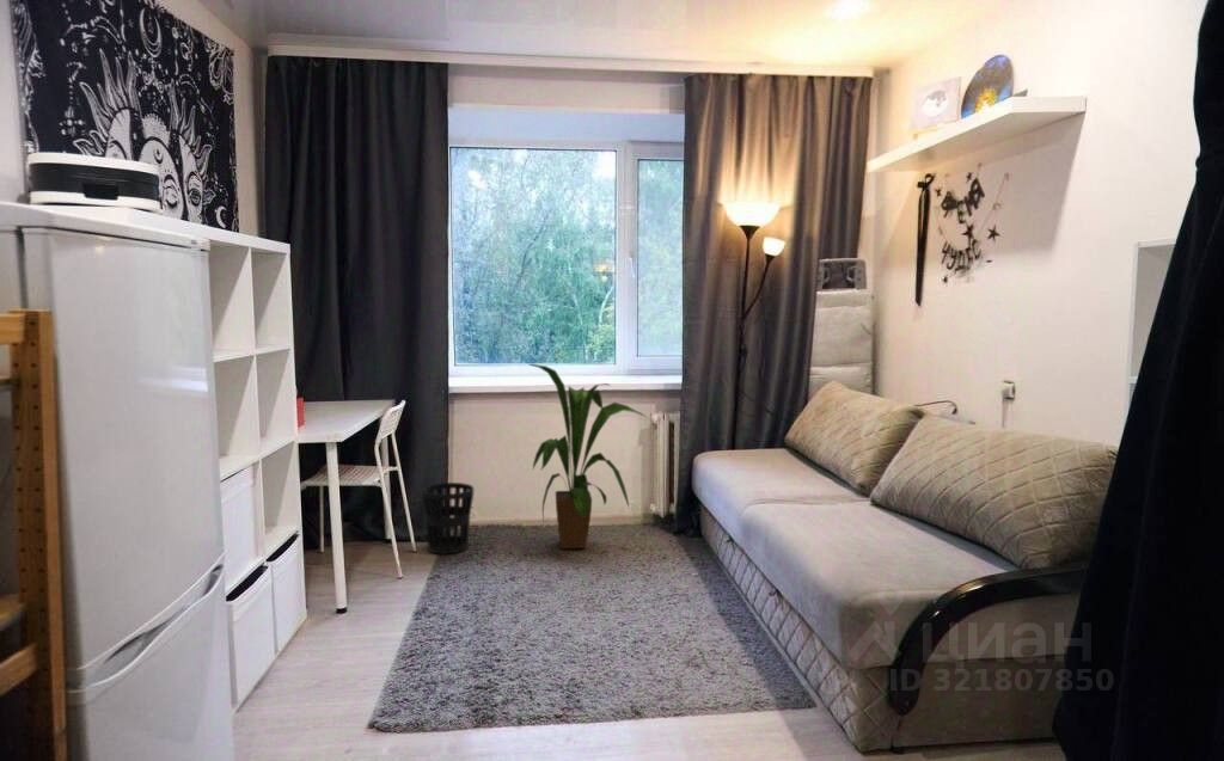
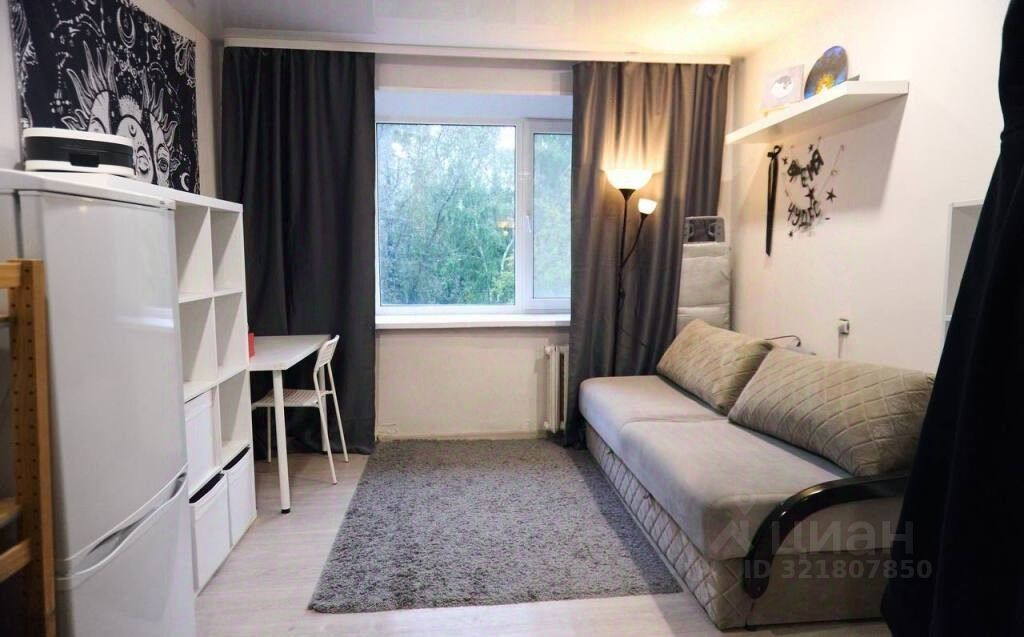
- wastebasket (447, 517)
- house plant (590, 456)
